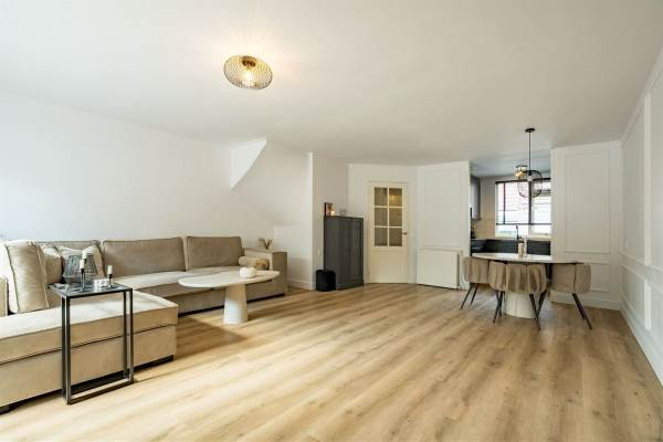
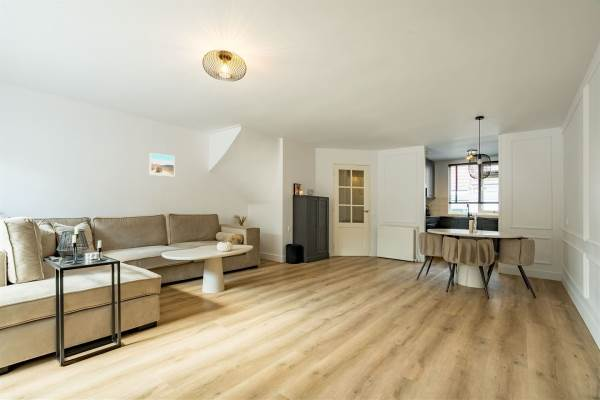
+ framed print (162, 165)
